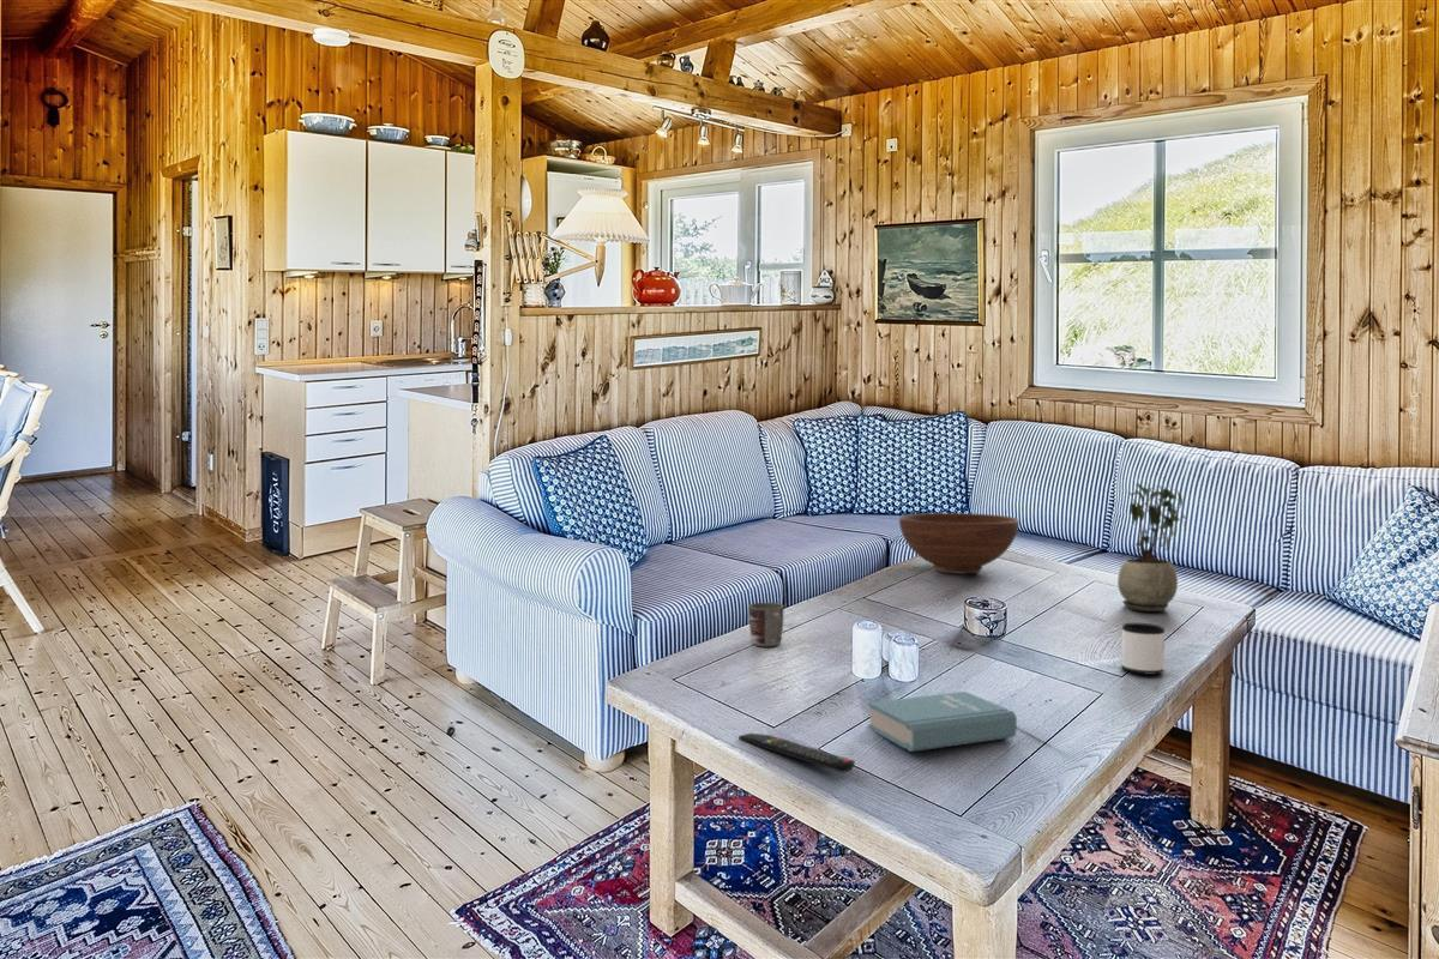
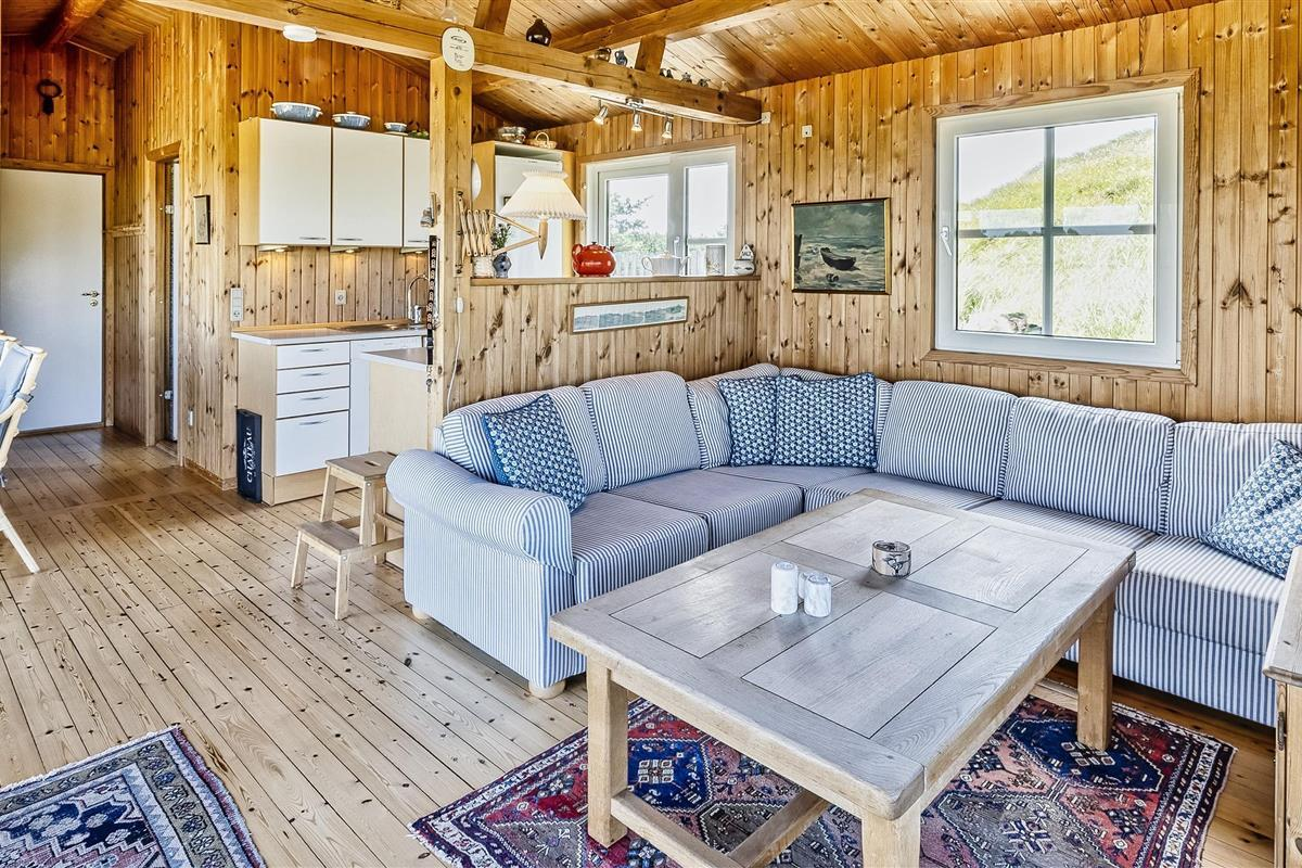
- fruit bowl (957, 544)
- potted plant (1155, 541)
- mug (1143, 646)
- book (940, 720)
- mug (769, 626)
- remote control (795, 750)
